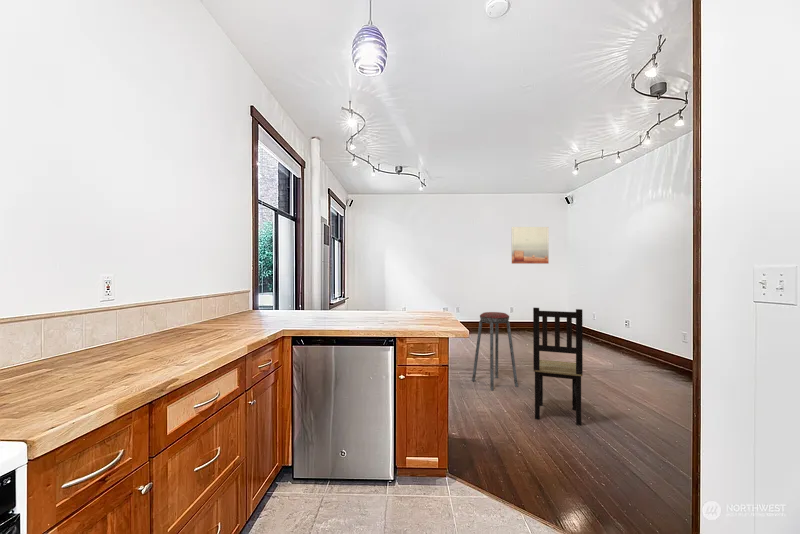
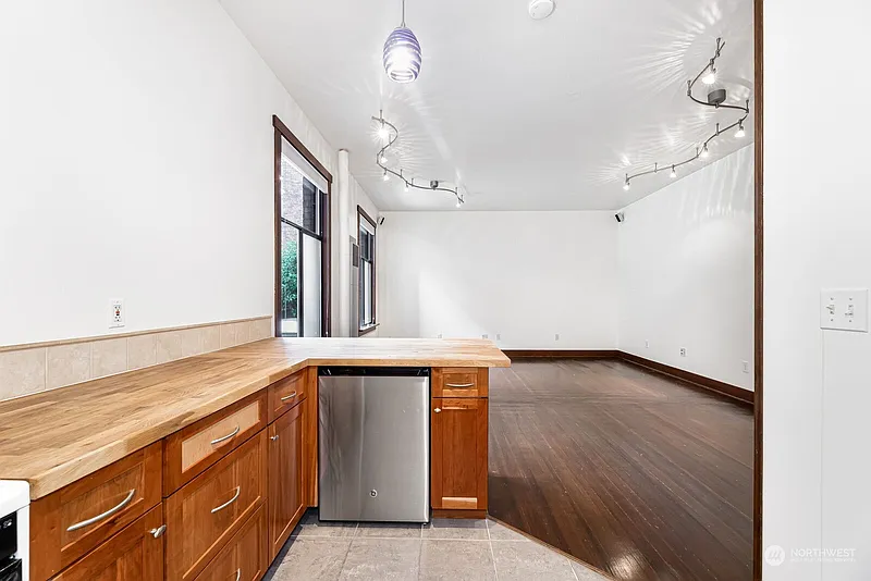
- wall art (530, 245)
- music stool (495, 348)
- dining chair (557, 361)
